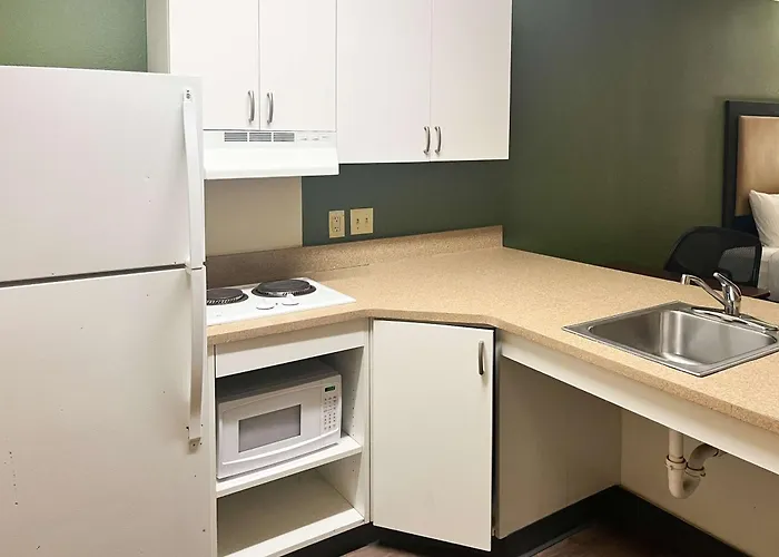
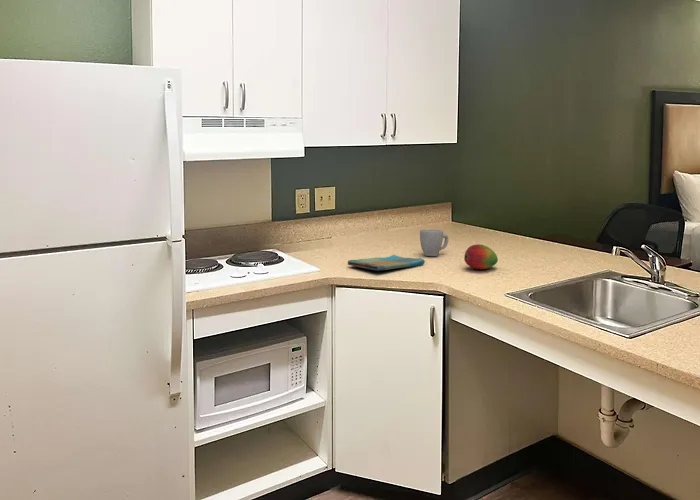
+ dish towel (386, 262)
+ mug (434, 242)
+ fruit (480, 256)
